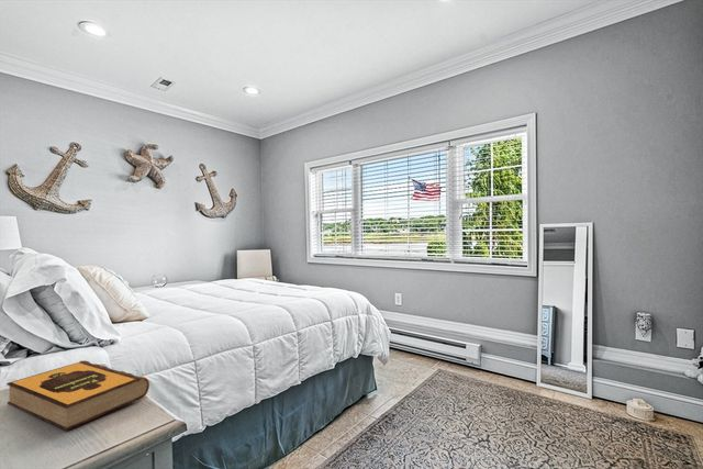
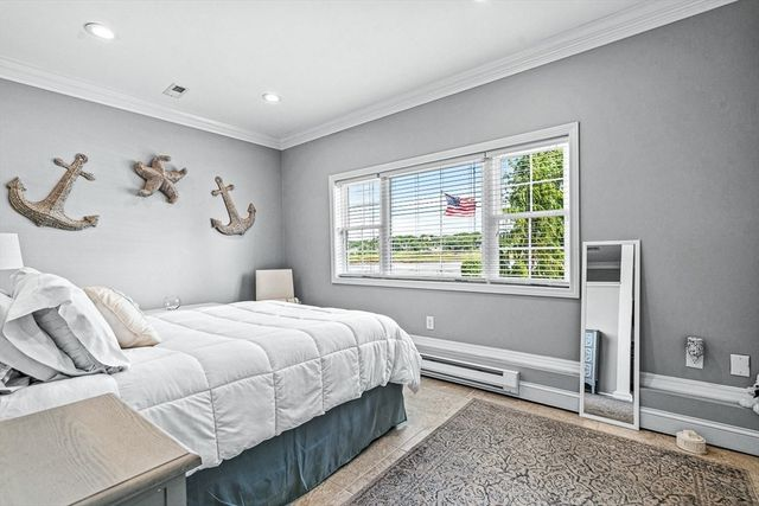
- hardback book (80, 389)
